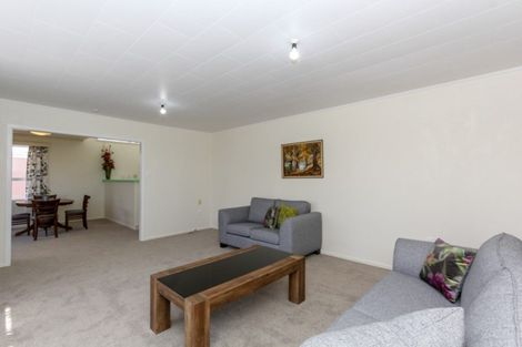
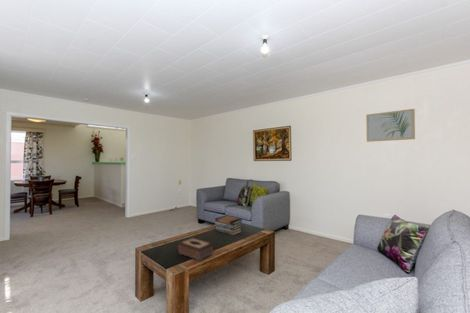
+ wall art (389, 126)
+ tissue box (195, 248)
+ book stack (228, 224)
